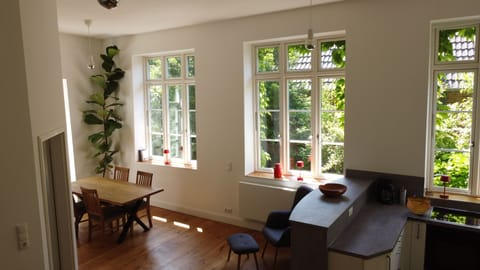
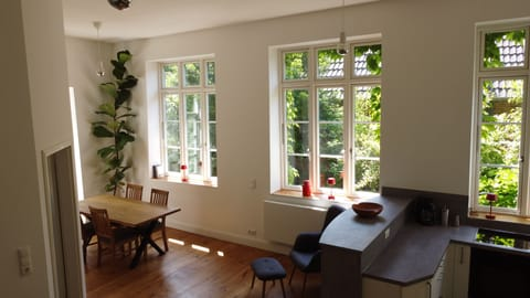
- bowl (418, 206)
